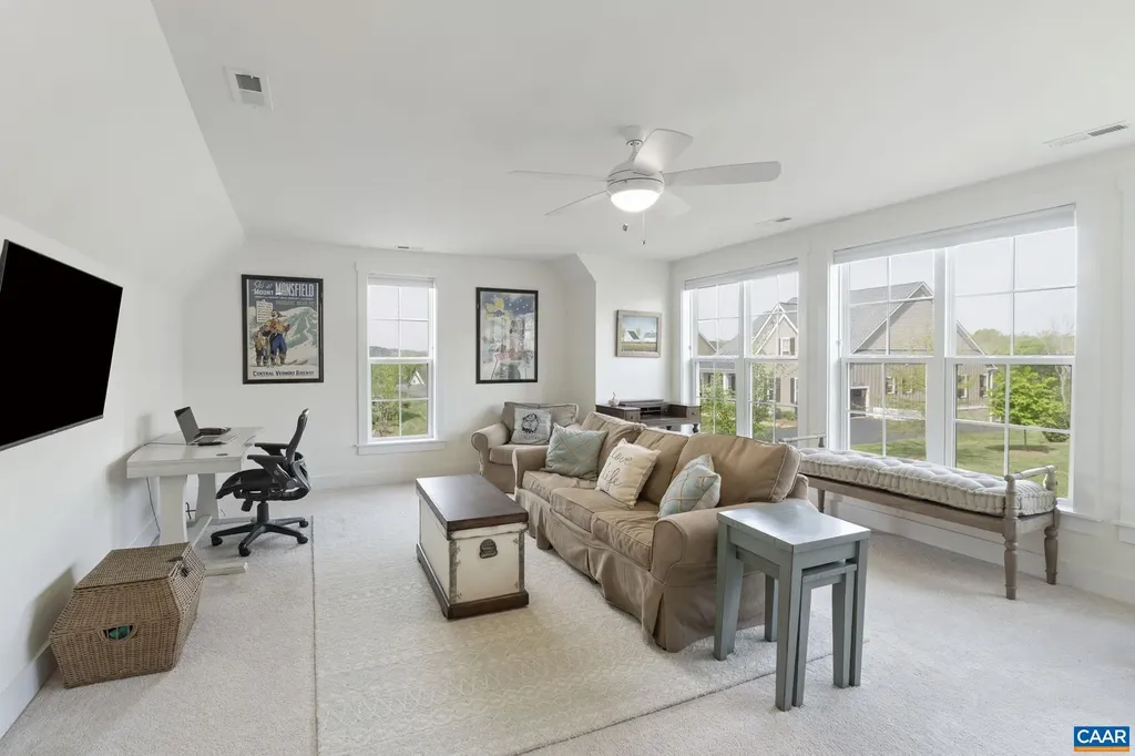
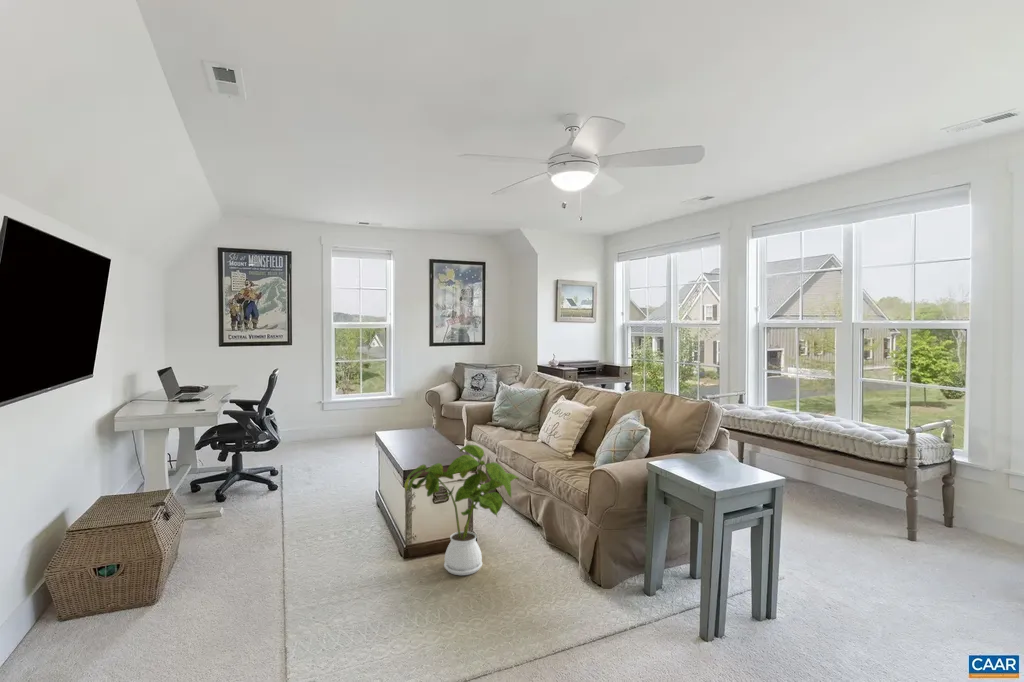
+ house plant (474, 508)
